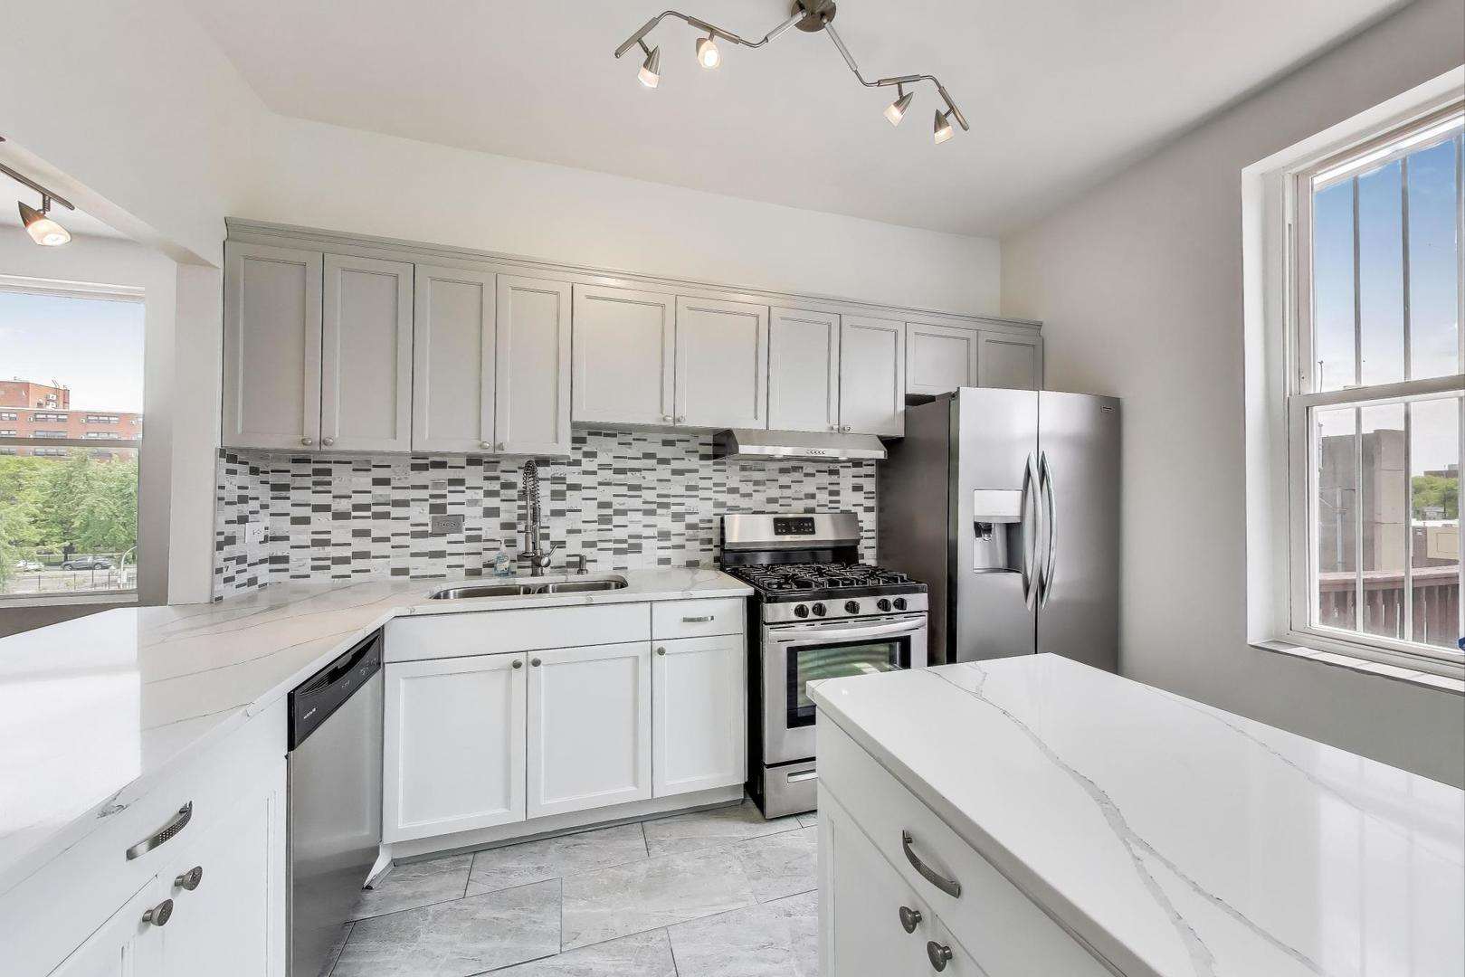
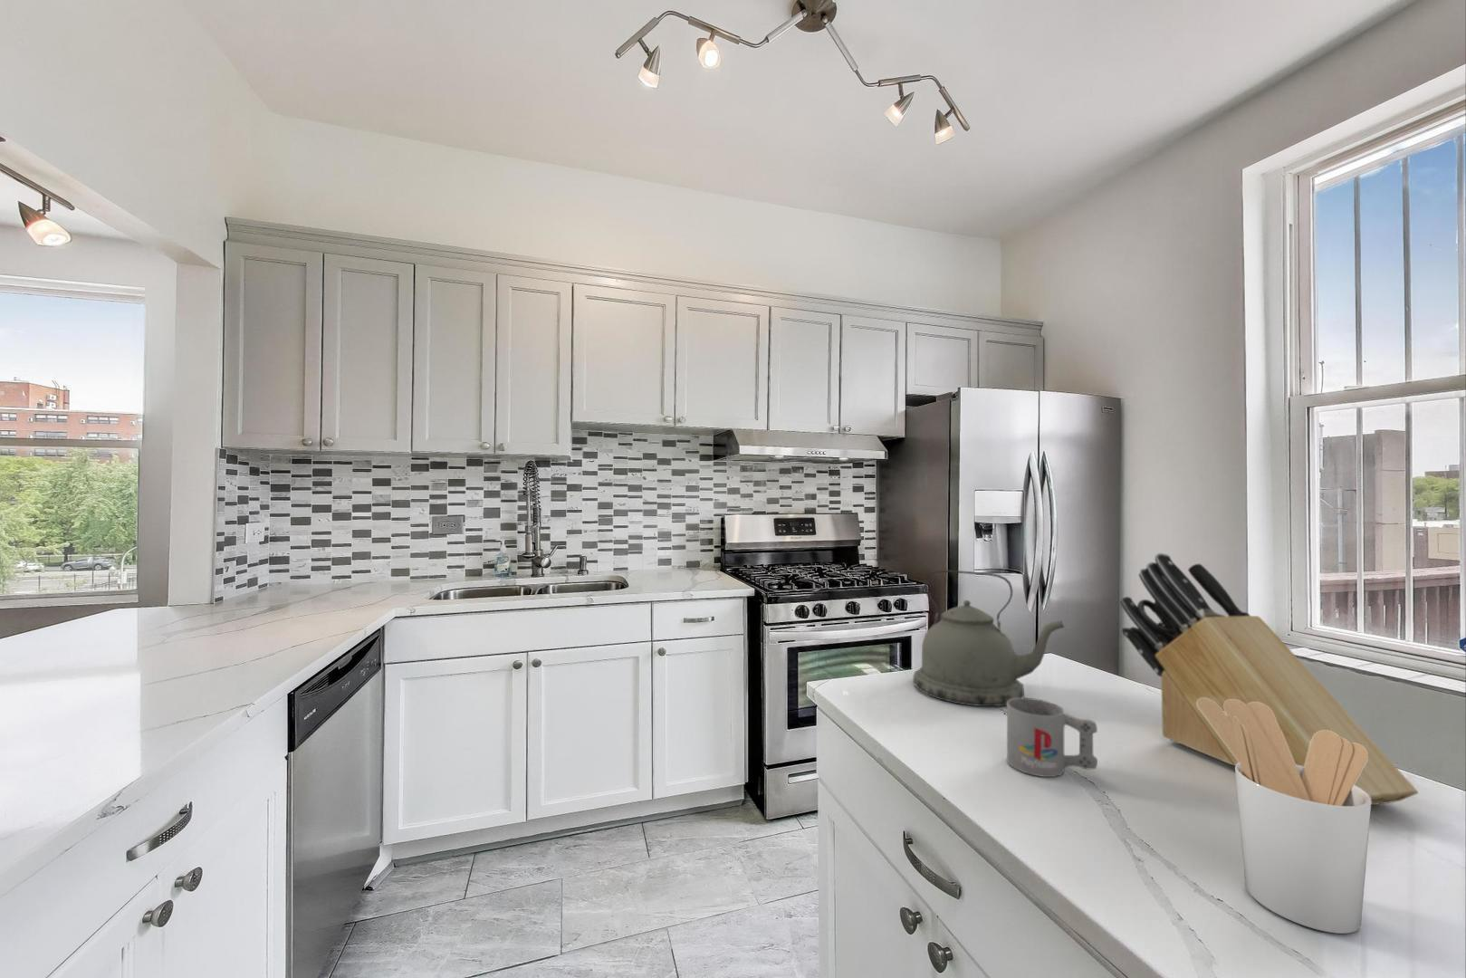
+ knife block (1239, 658)
+ utensil holder (1276, 799)
+ mug (1050, 737)
+ kettle (975, 630)
